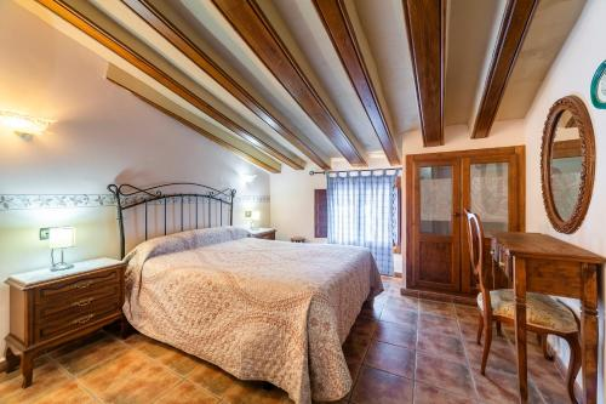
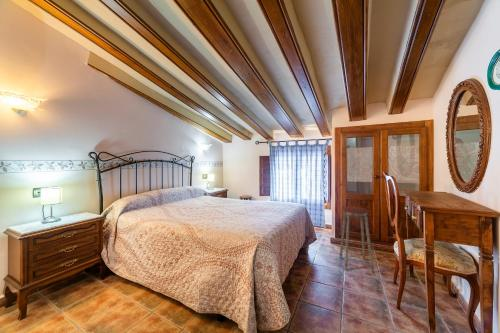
+ music stool (361, 236)
